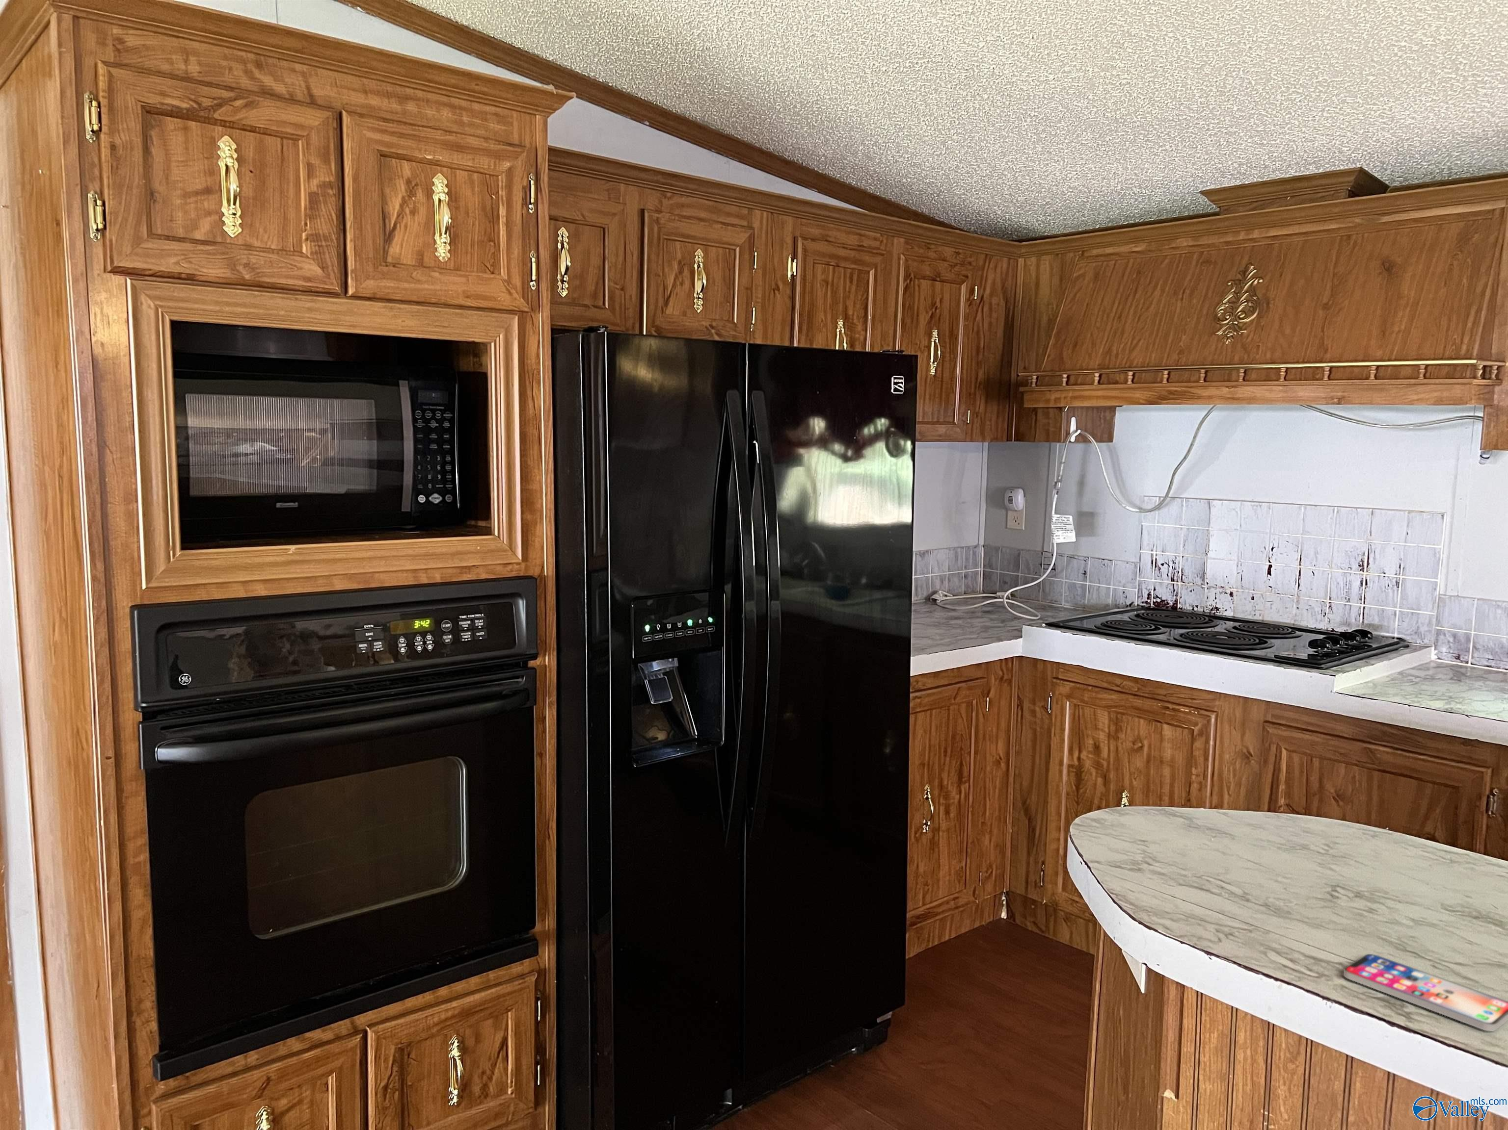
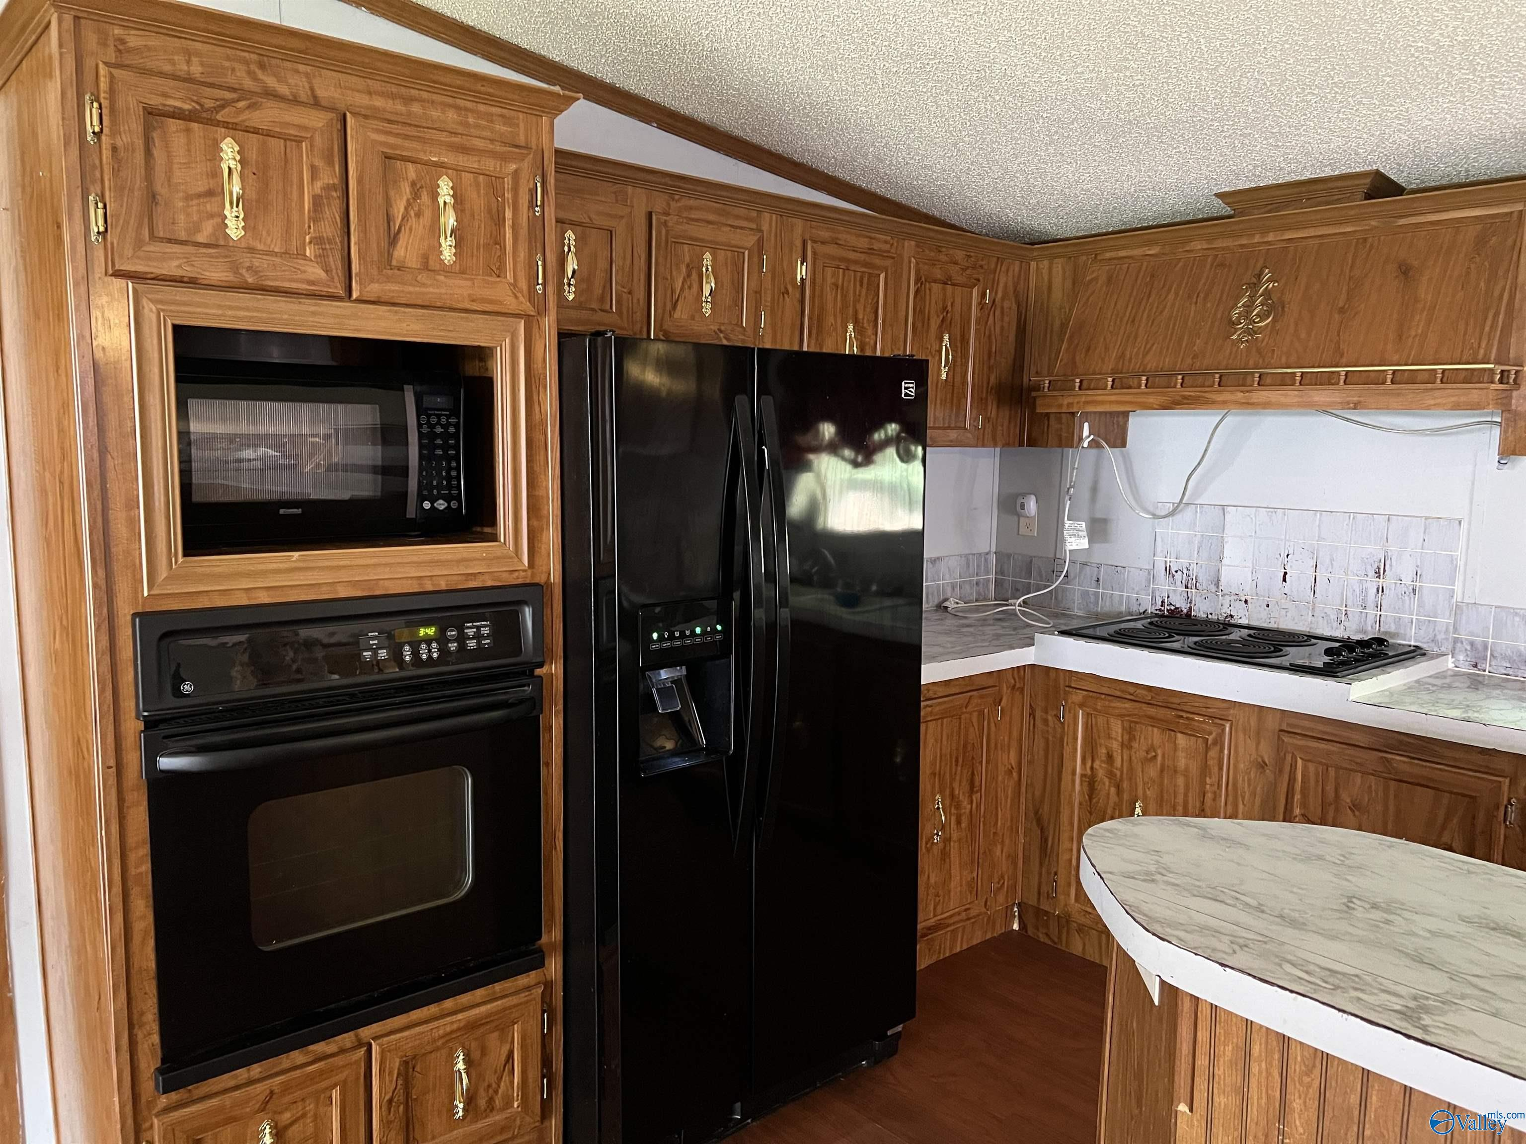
- smartphone (1426, 990)
